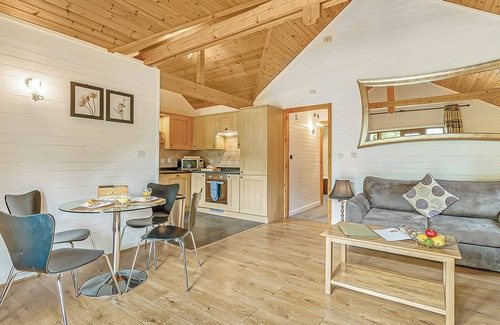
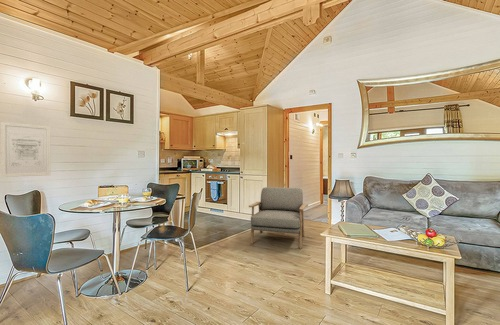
+ armchair (278, 214)
+ wall art (27, 150)
